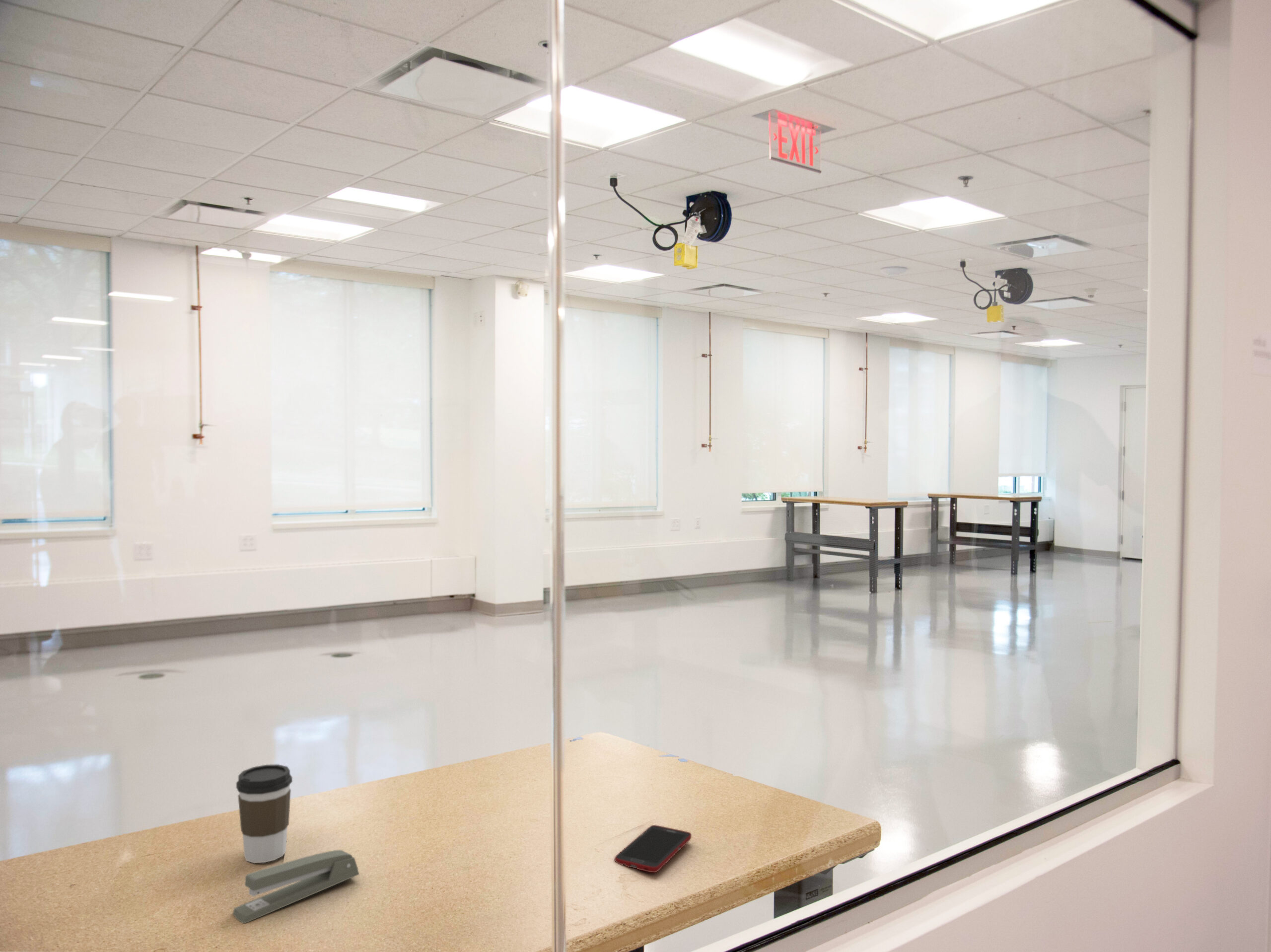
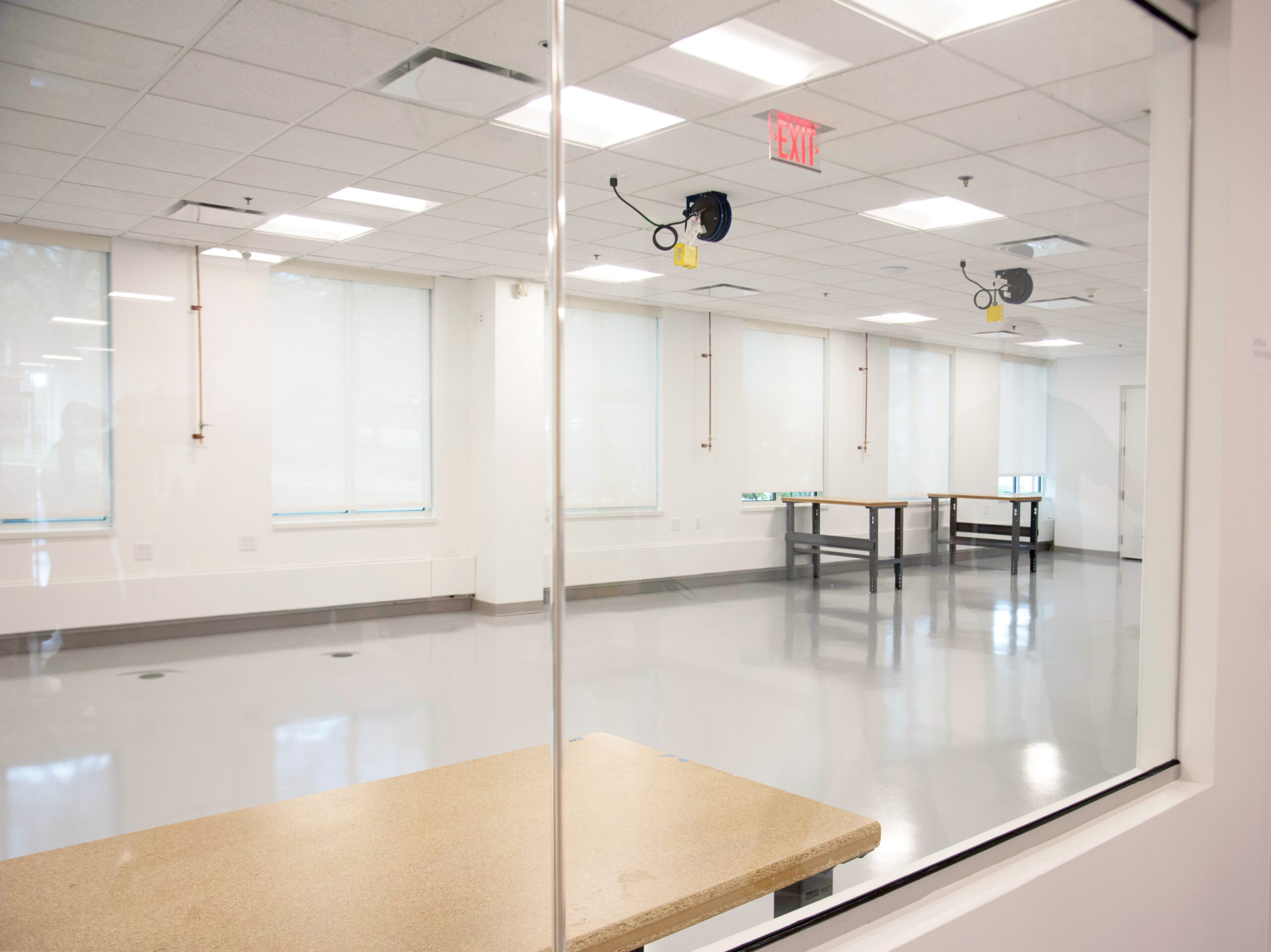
- stapler (298, 877)
- coffee cup (265, 813)
- cell phone (654, 848)
